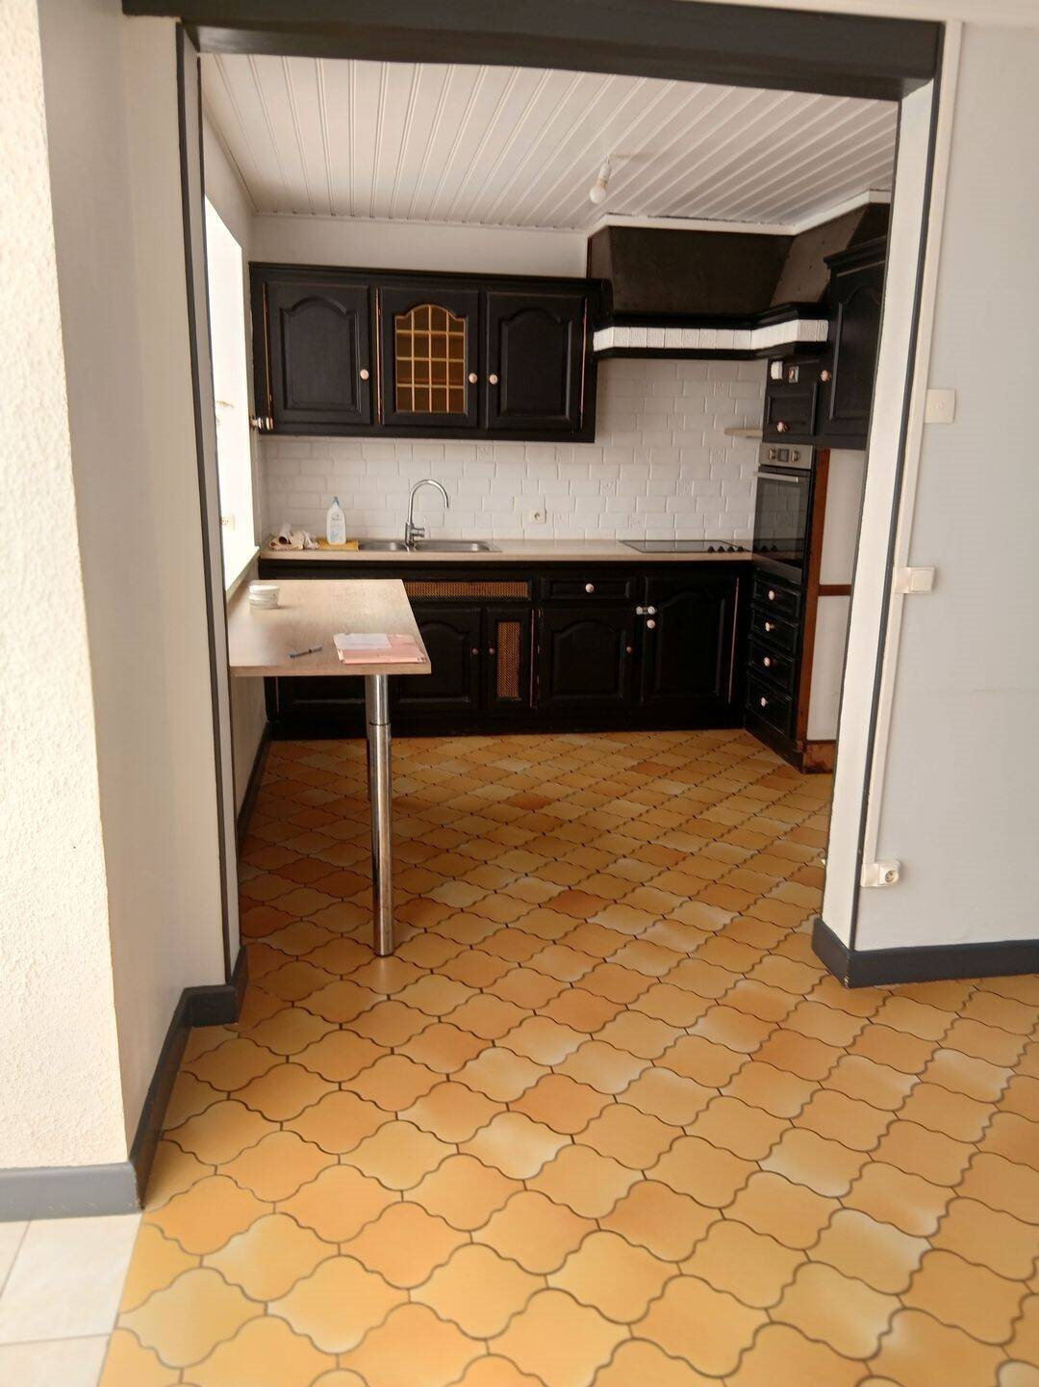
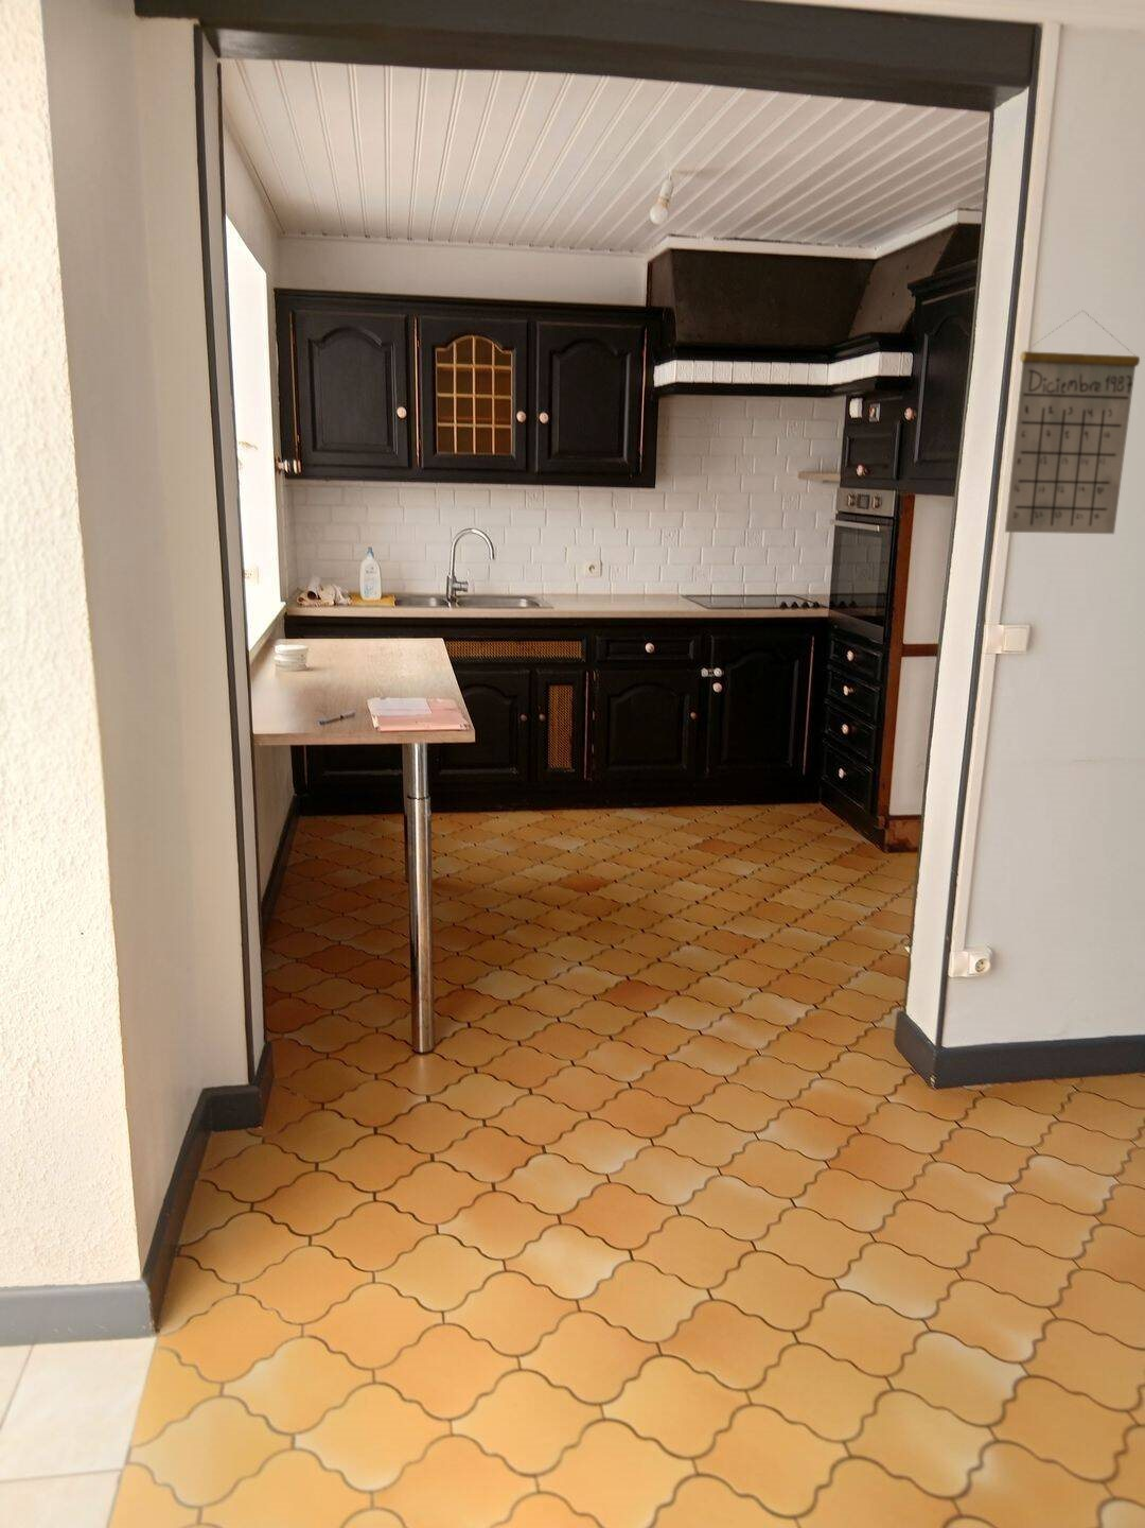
+ calendar (1072, 424)
